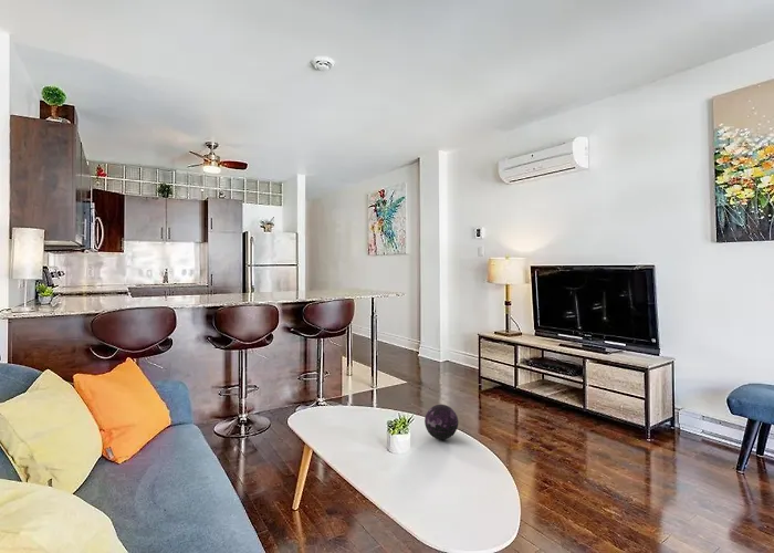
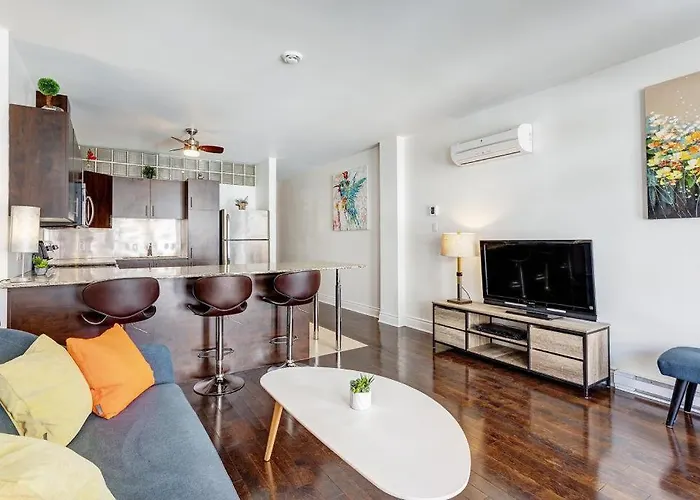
- decorative orb (441, 421)
